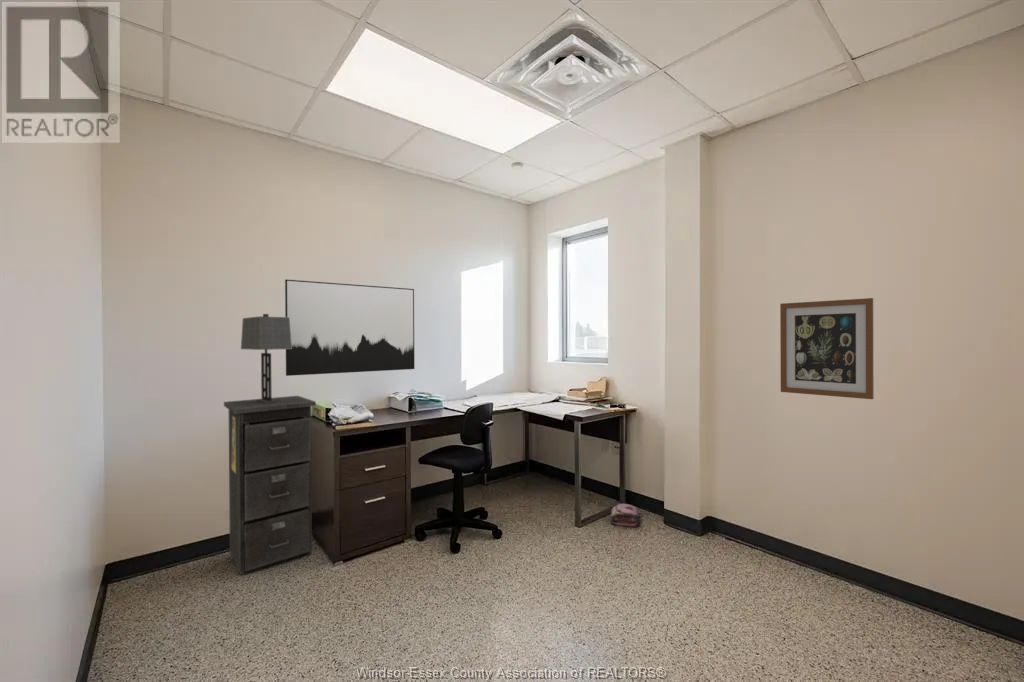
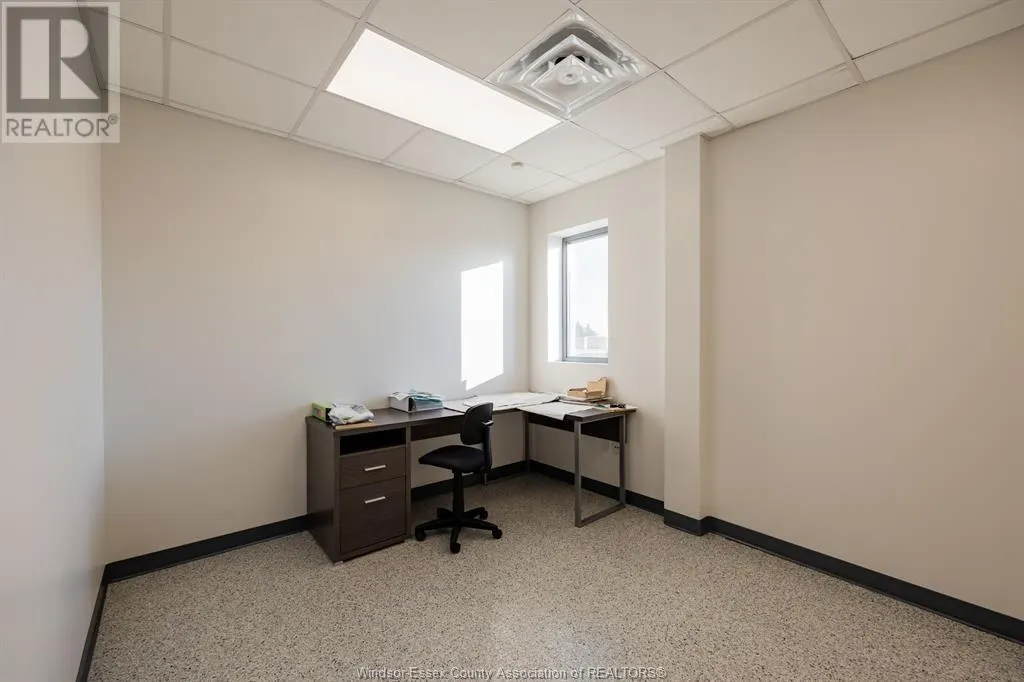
- table lamp (266, 357)
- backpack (629, 512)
- wall art (823, 348)
- filing cabinet (271, 478)
- wall art (355, 328)
